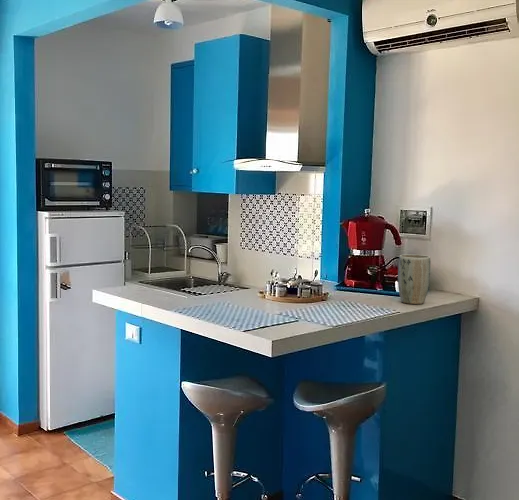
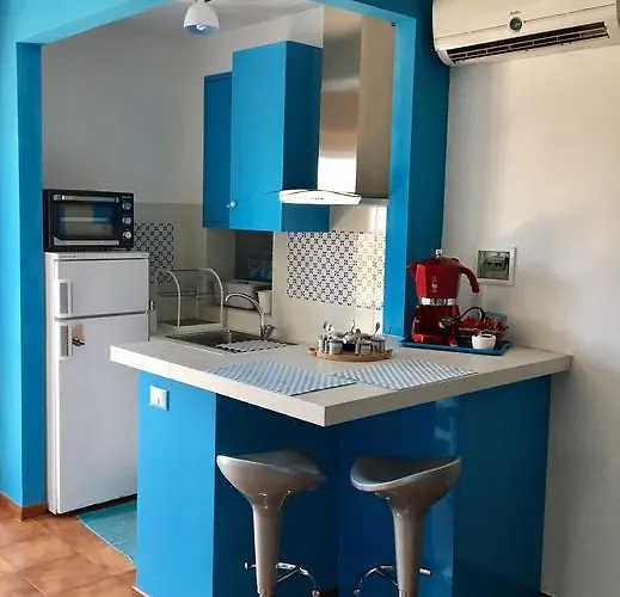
- plant pot (413, 279)
